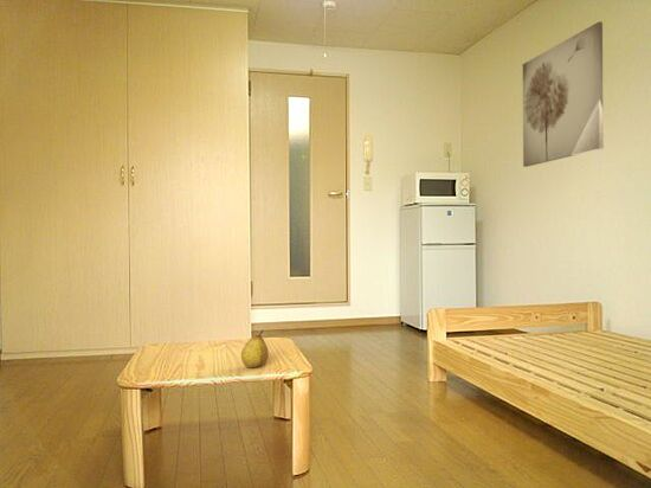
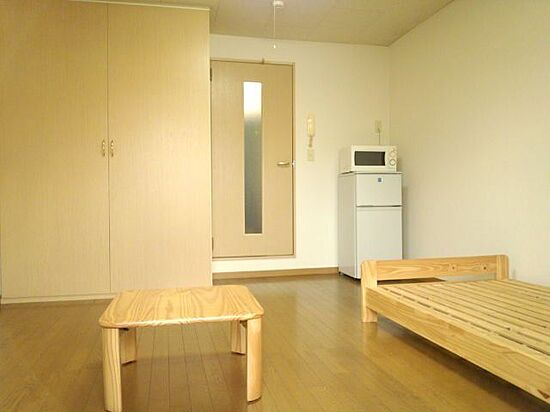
- wall art (559, 102)
- fruit (254, 348)
